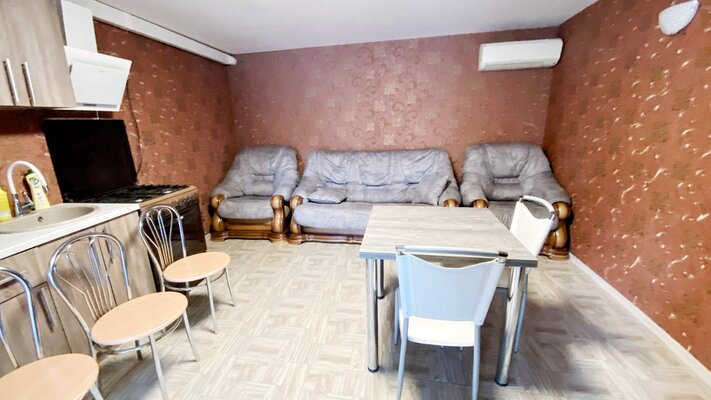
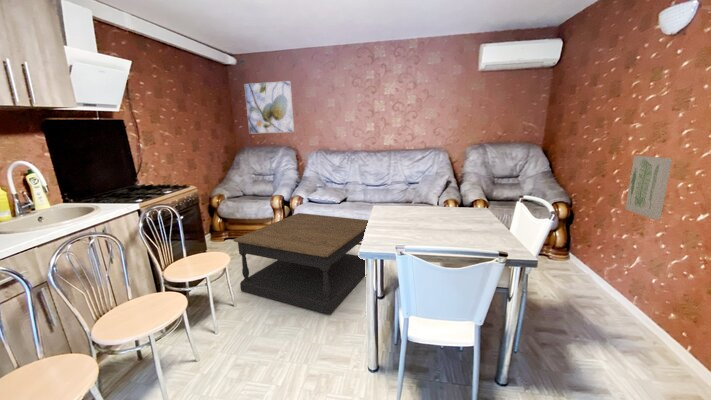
+ wall art (646, 186)
+ coffee table (310, 253)
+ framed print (269, 108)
